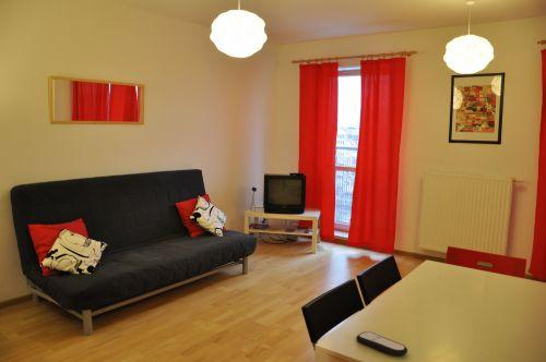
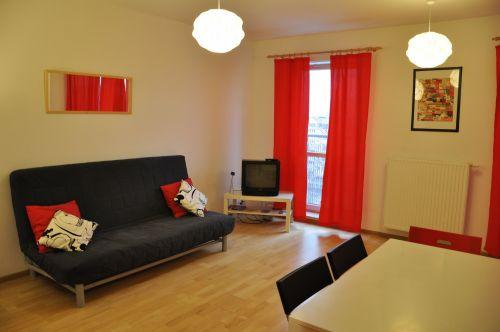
- remote control (381, 342)
